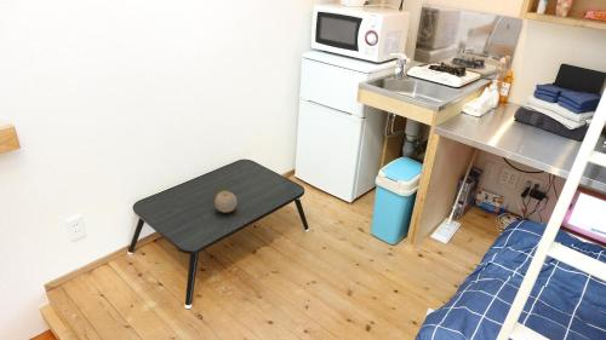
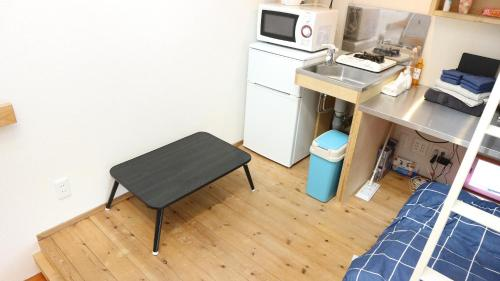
- fruit (225, 202)
